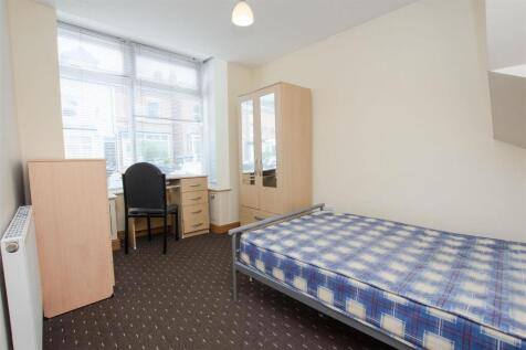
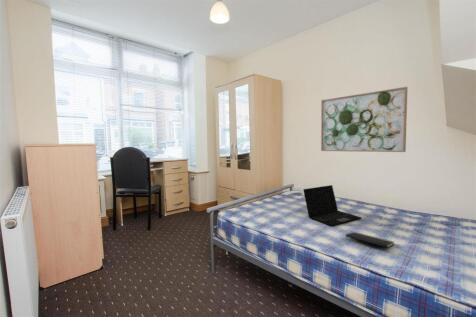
+ wall art (358, 123)
+ notepad (369, 239)
+ laptop (331, 203)
